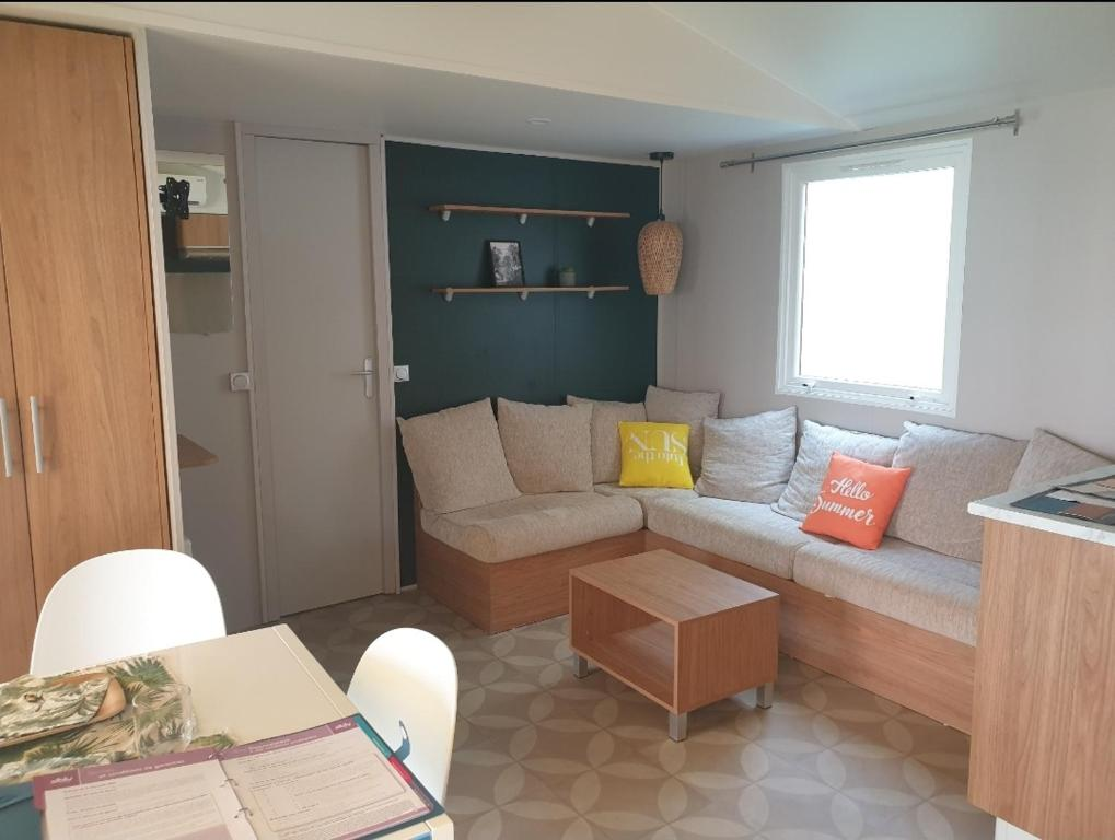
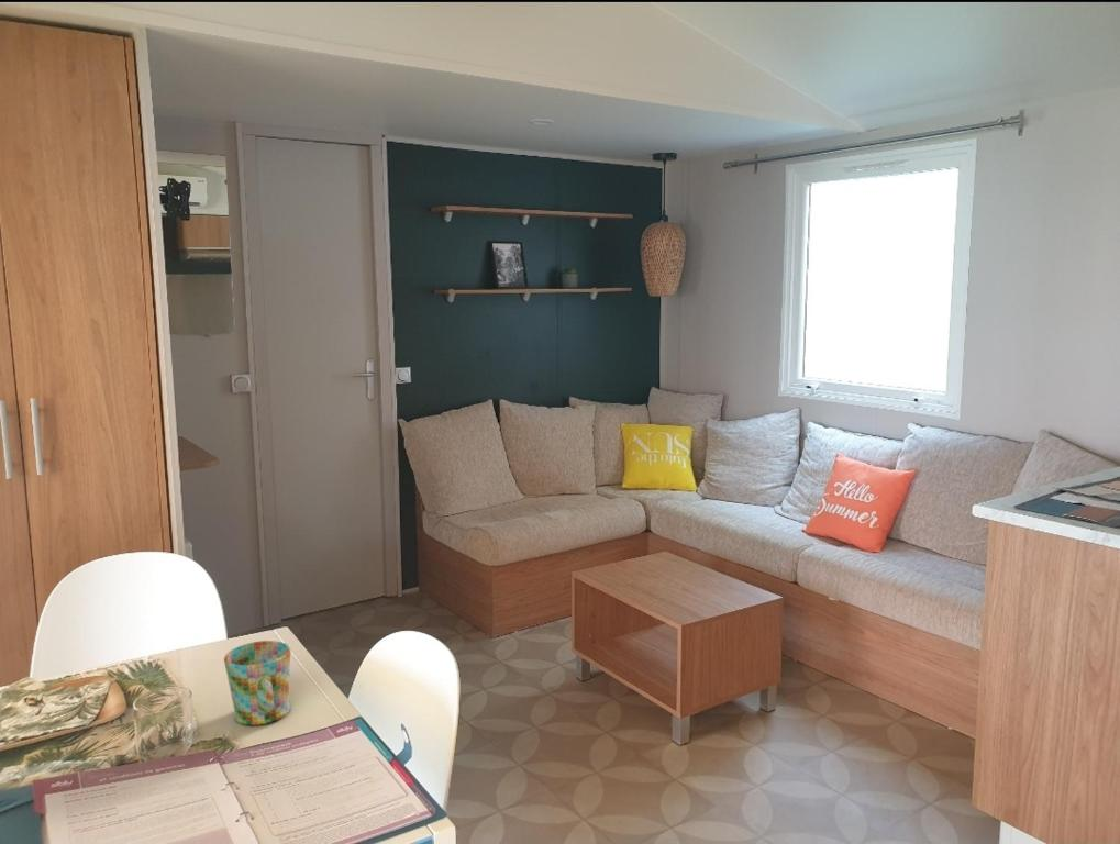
+ mug (259, 686)
